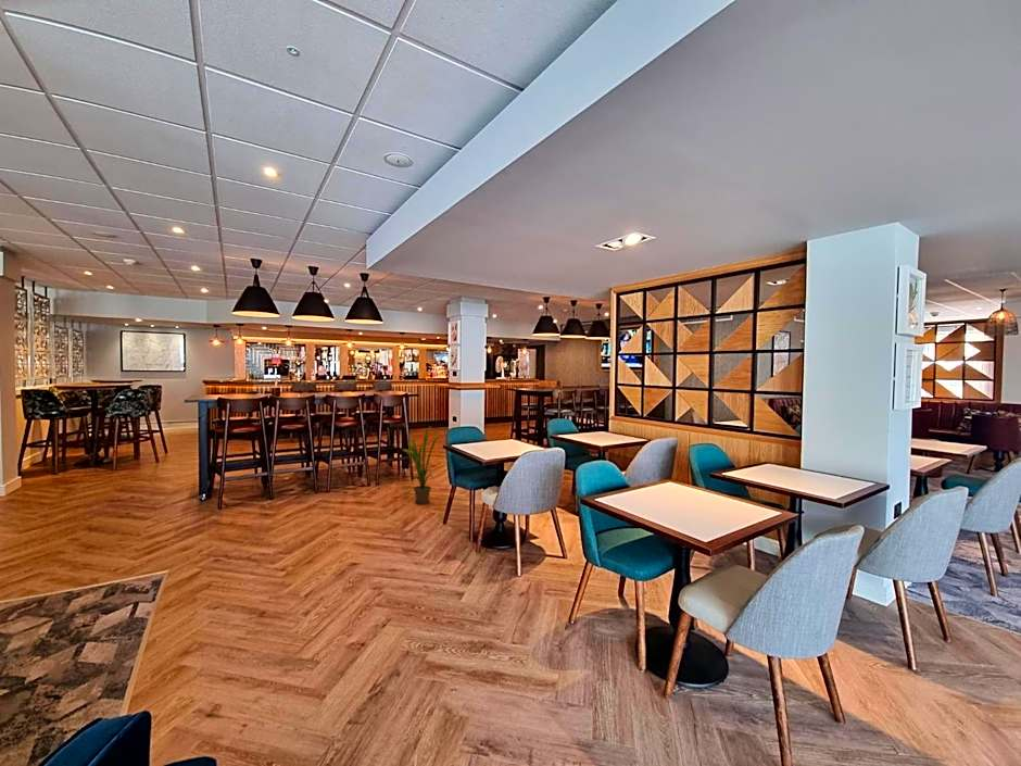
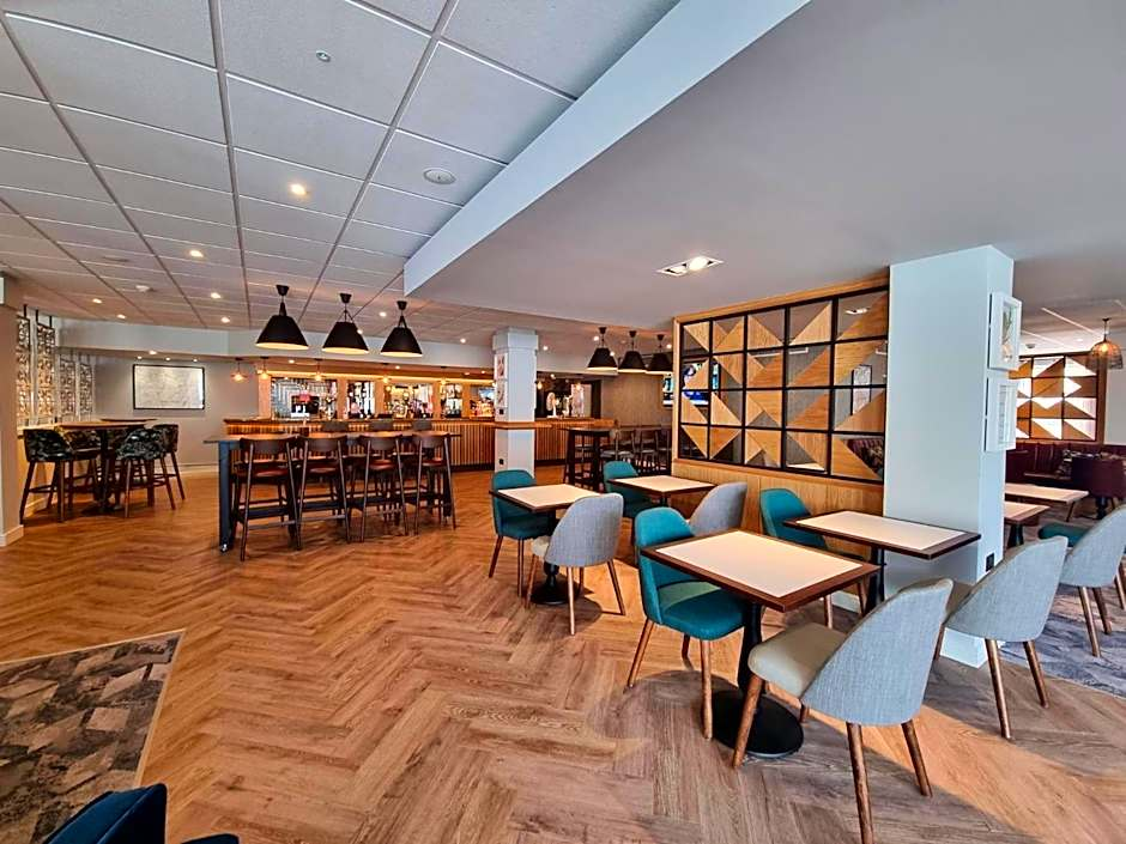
- house plant (426, 464)
